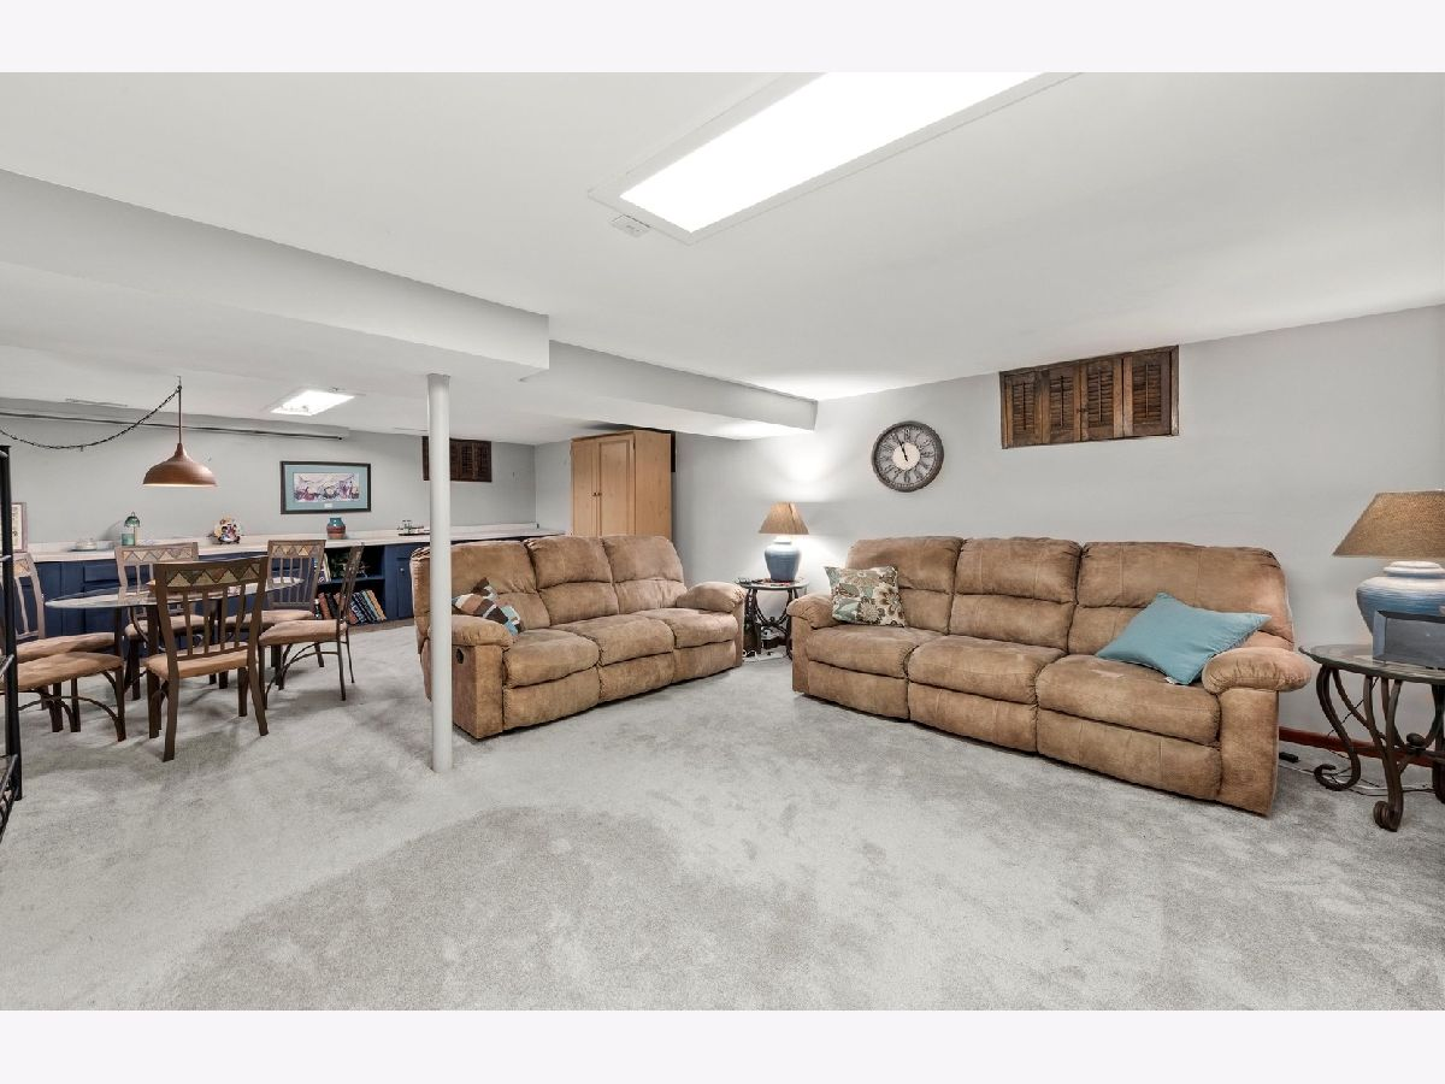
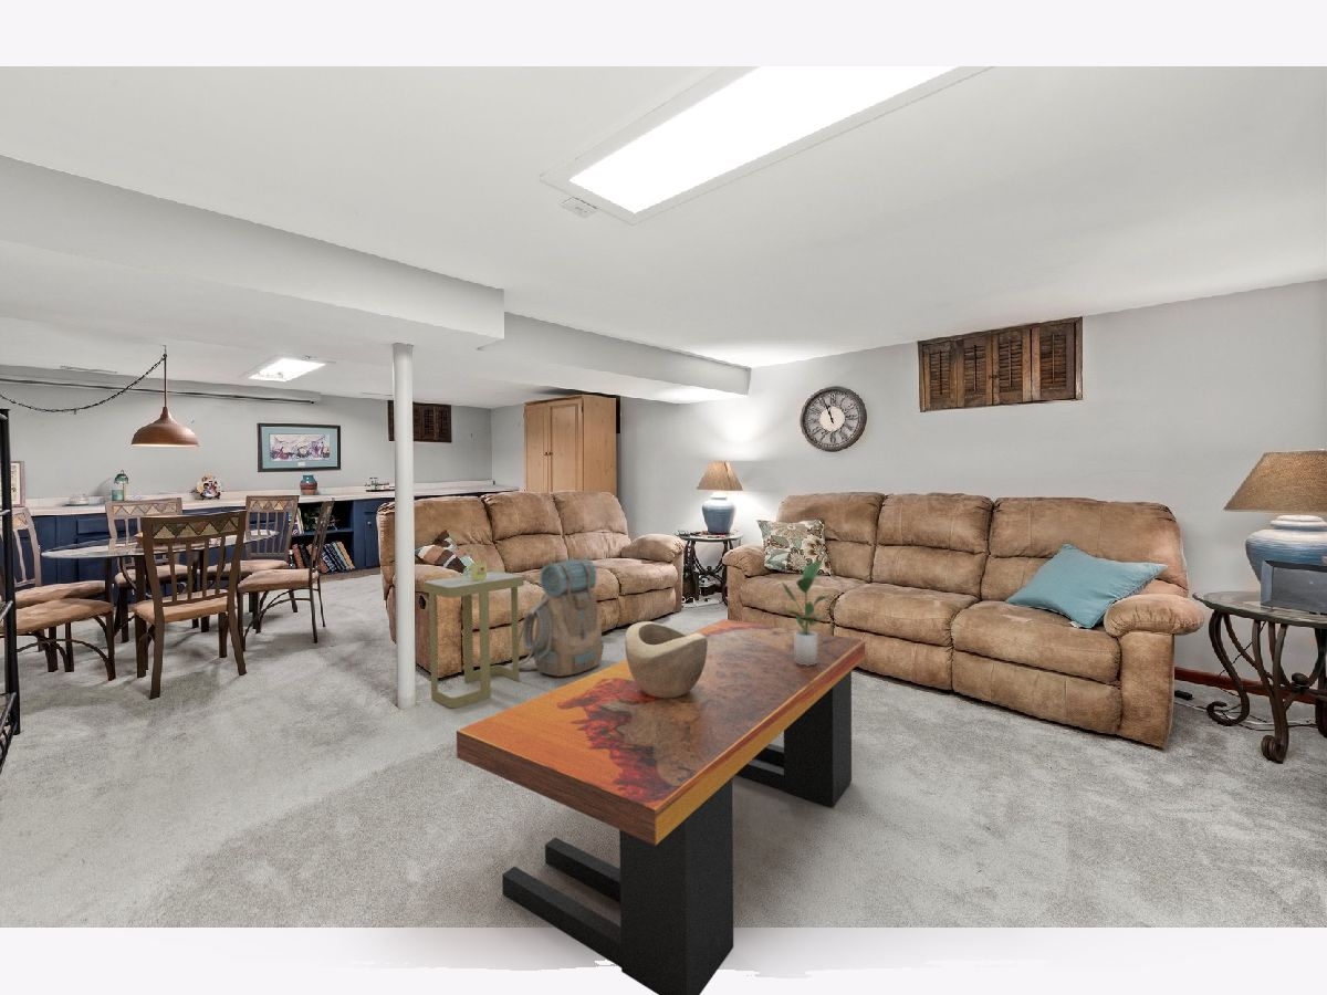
+ side table (471, 633)
+ potted plant (801, 610)
+ mug (474, 572)
+ coffee table (702, 753)
+ decorative bowl (666, 658)
+ backpack (562, 612)
